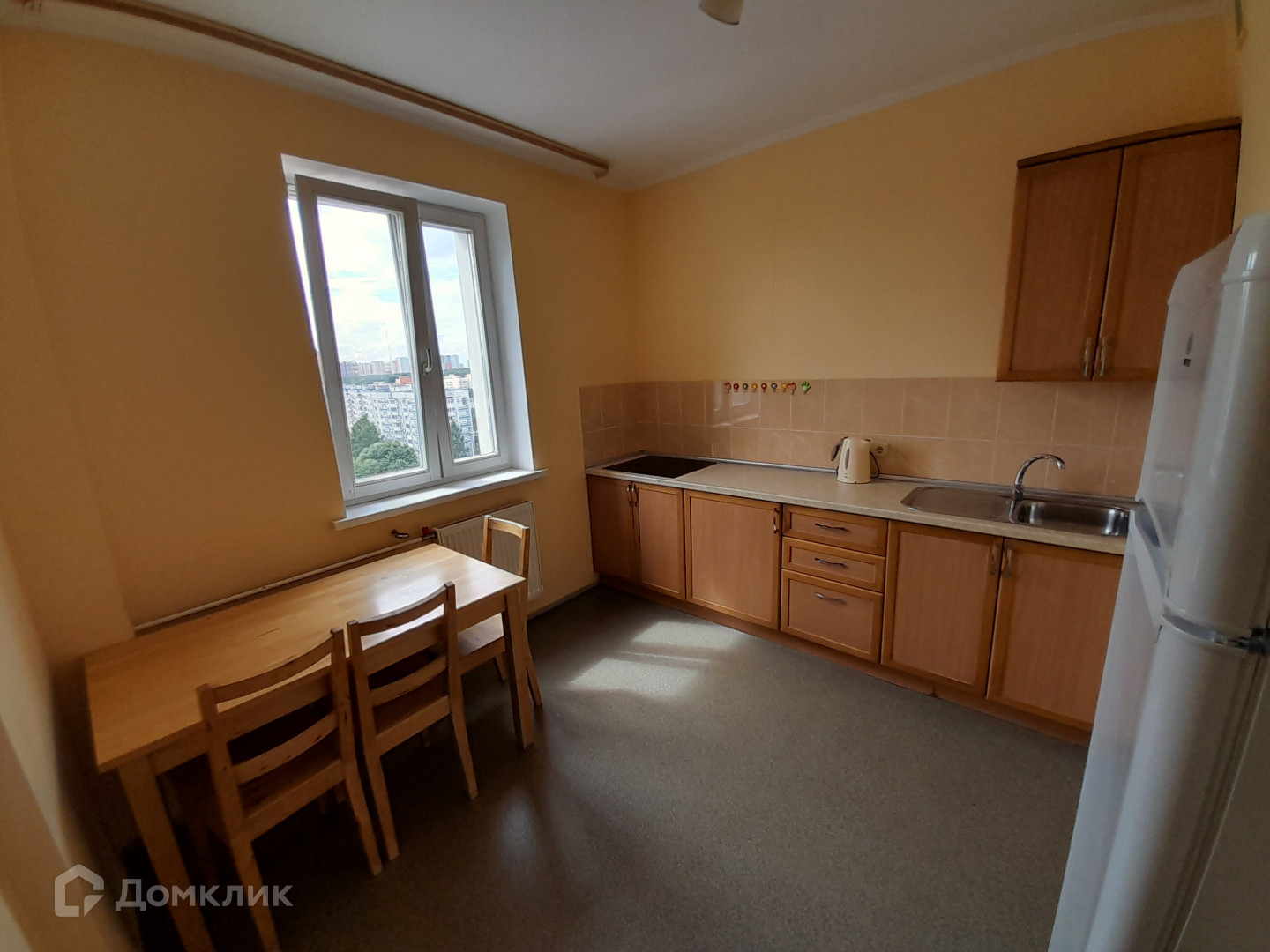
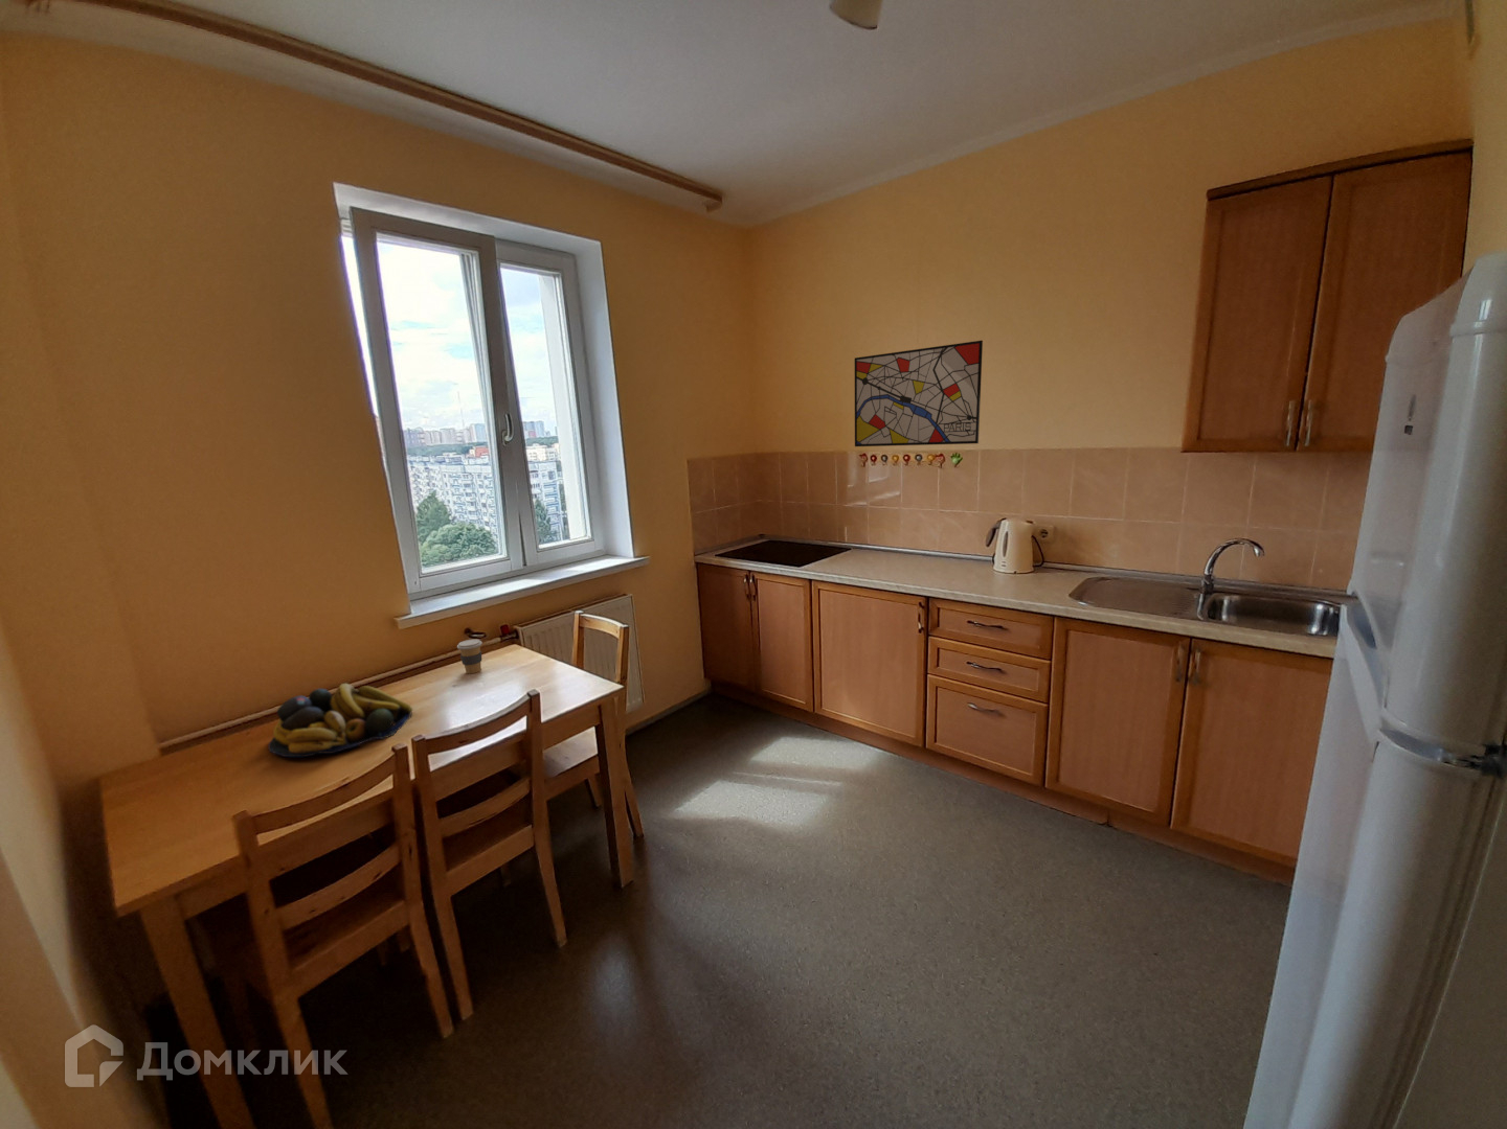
+ coffee cup (471, 657)
+ fruit bowl (339, 709)
+ wall art (913, 398)
